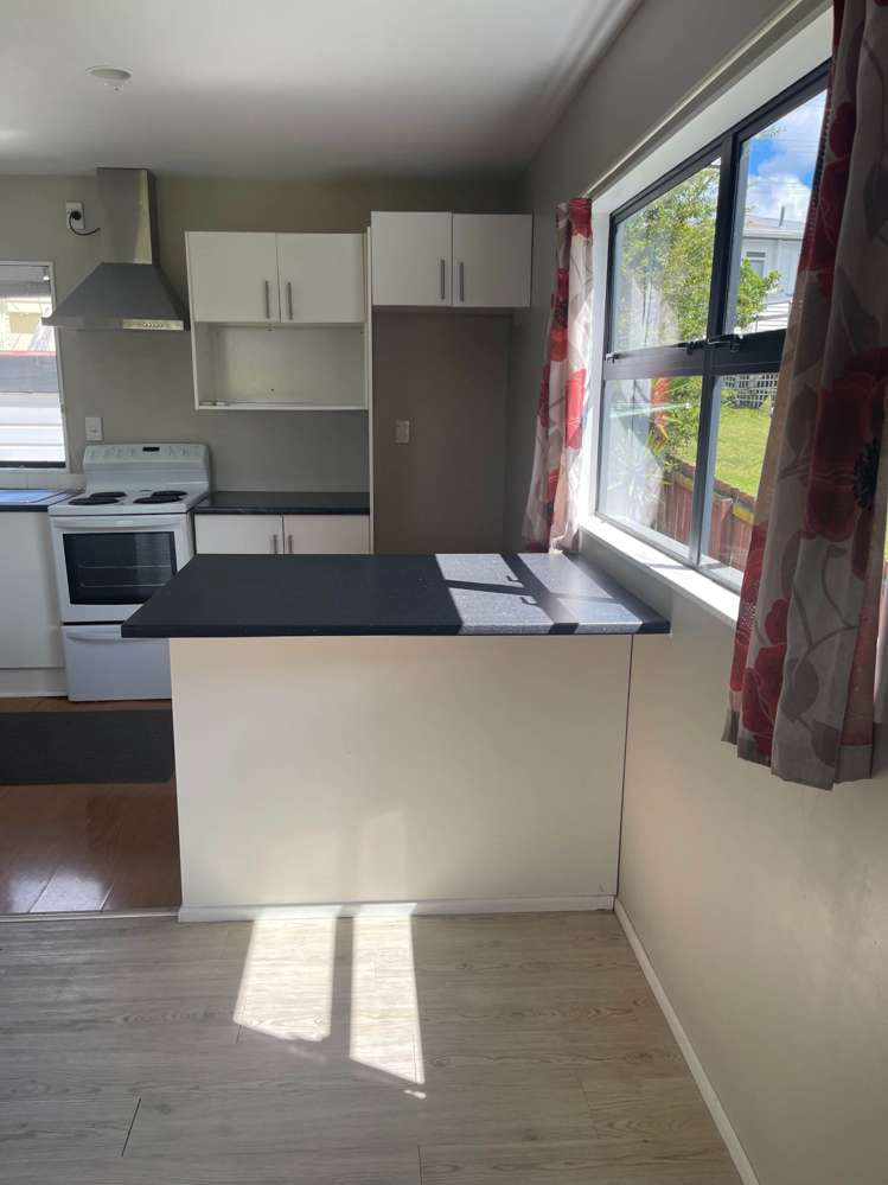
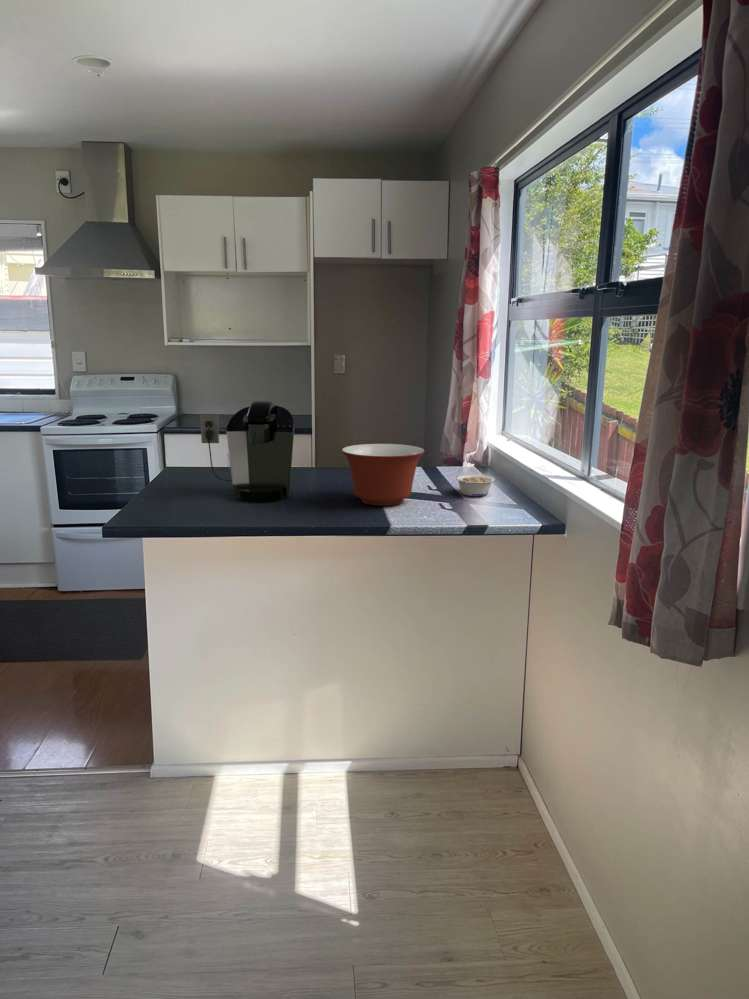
+ mixing bowl (382, 475)
+ legume (474, 484)
+ coffee maker (244, 448)
